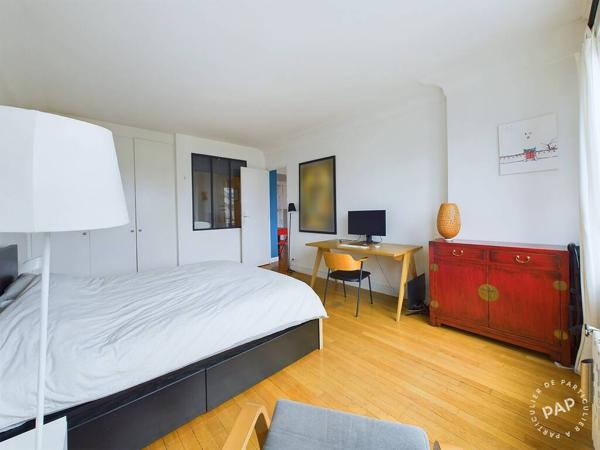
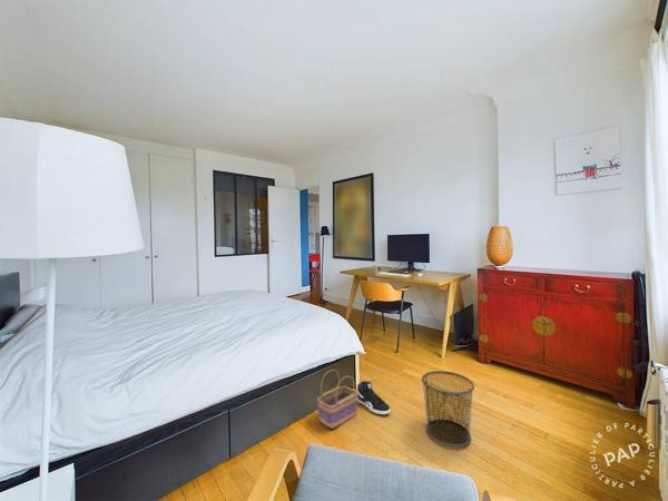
+ sneaker (371, 394)
+ basket (337, 395)
+ waste bin (448, 406)
